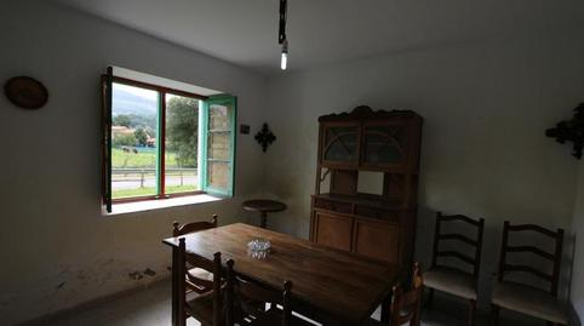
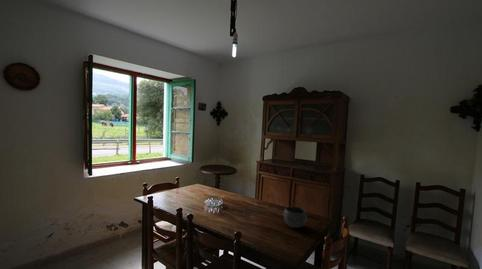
+ ceramic bowl (294, 218)
